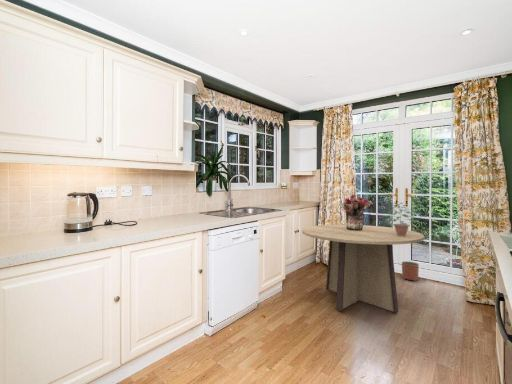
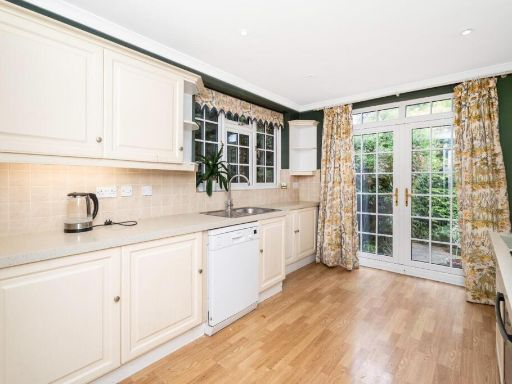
- dining table (358, 265)
- bouquet (354, 211)
- planter (410, 271)
- potted plant (400, 218)
